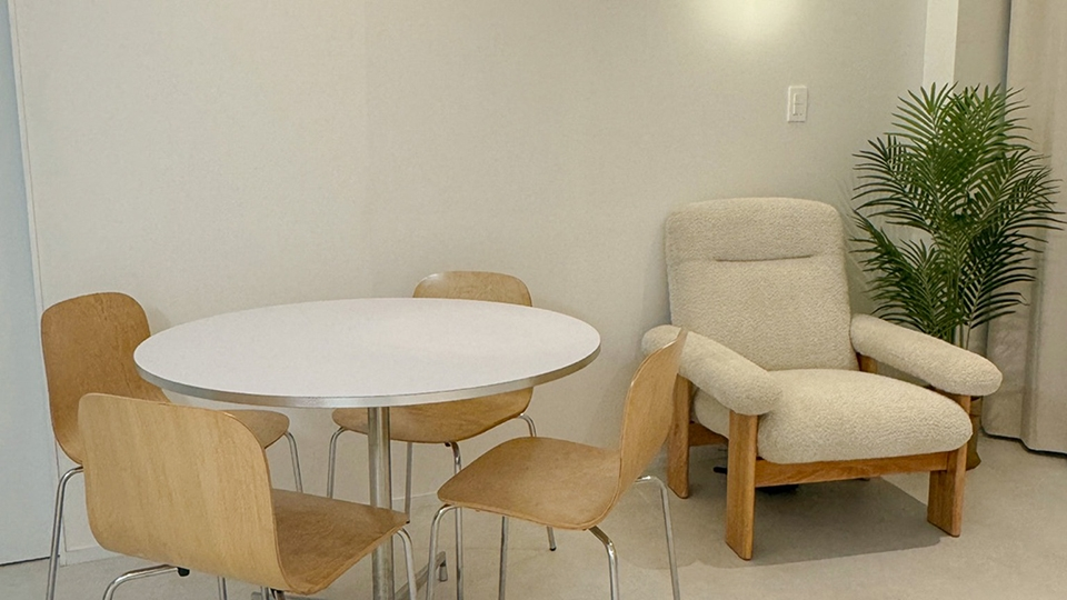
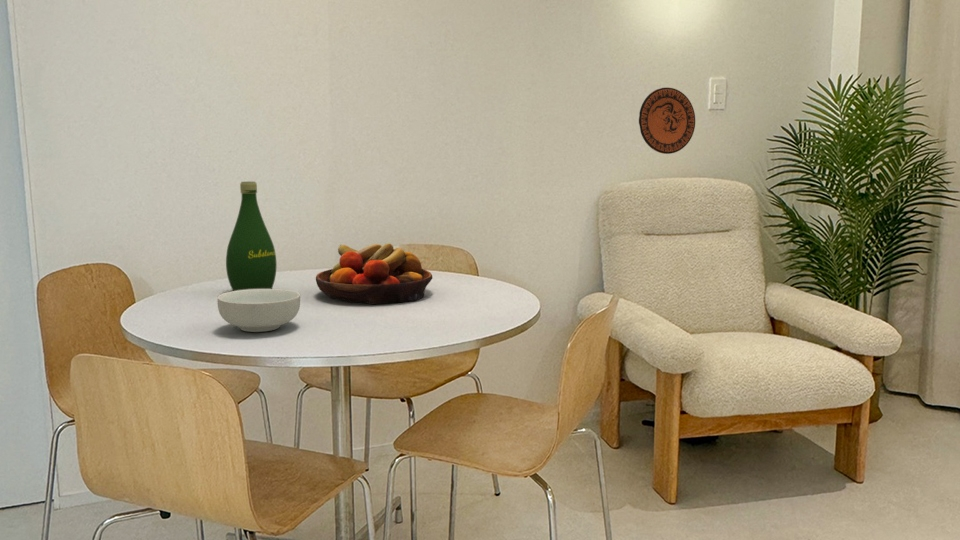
+ fruit bowl (373, 269)
+ decorative plate (666, 120)
+ bottle (250, 237)
+ cereal bowl (259, 311)
